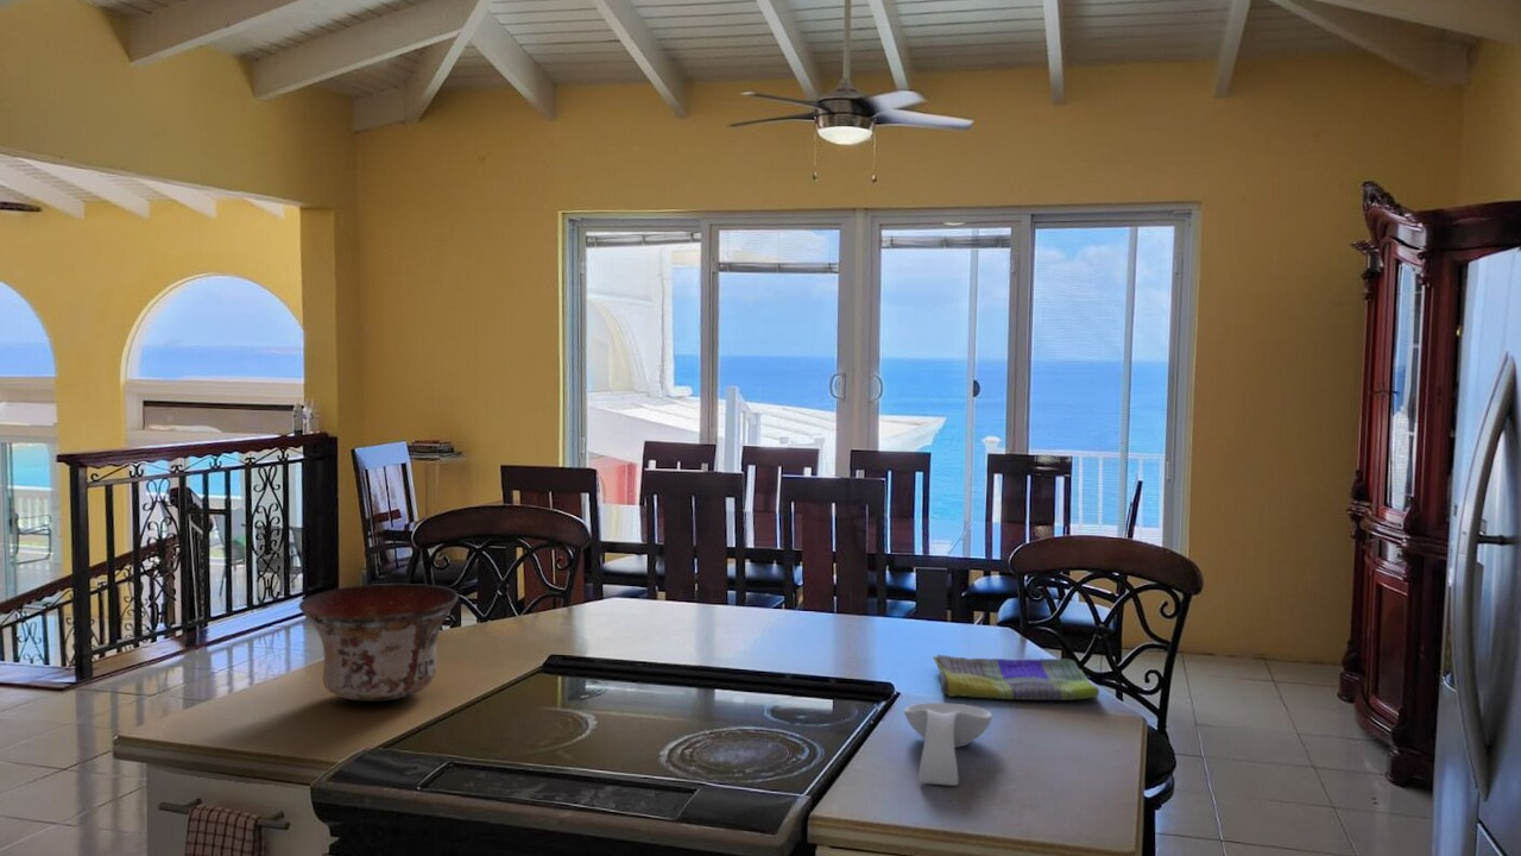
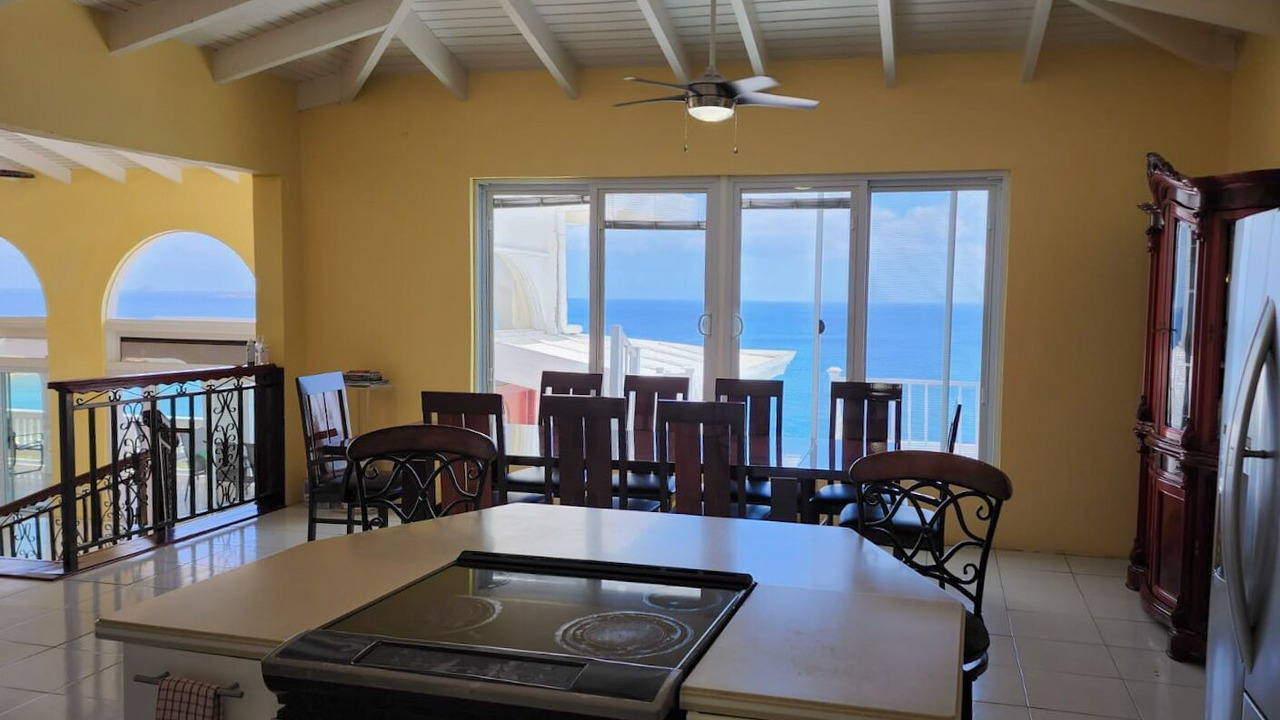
- bowl (380, 647)
- dish towel (1011, 676)
- spoon rest (945, 726)
